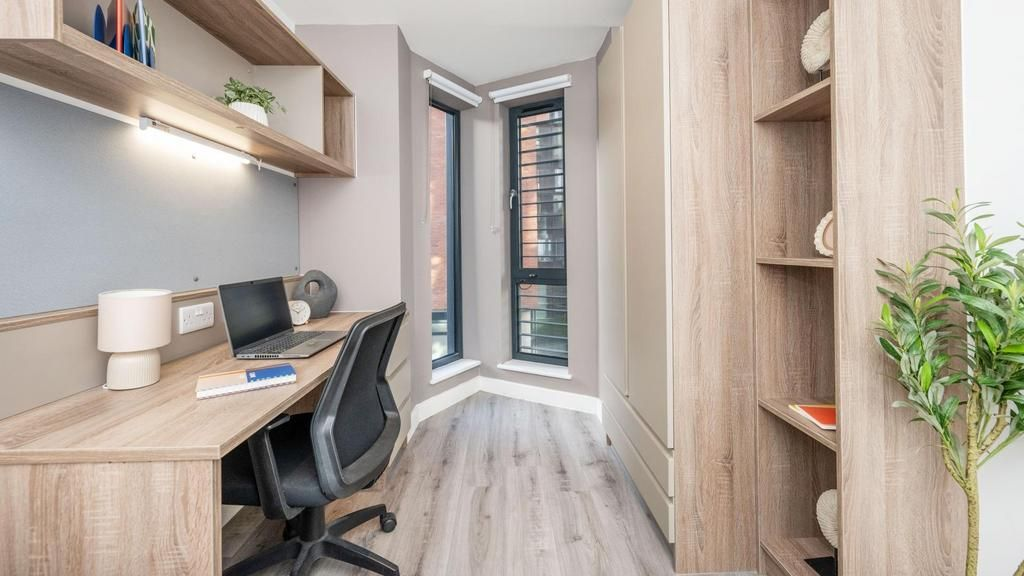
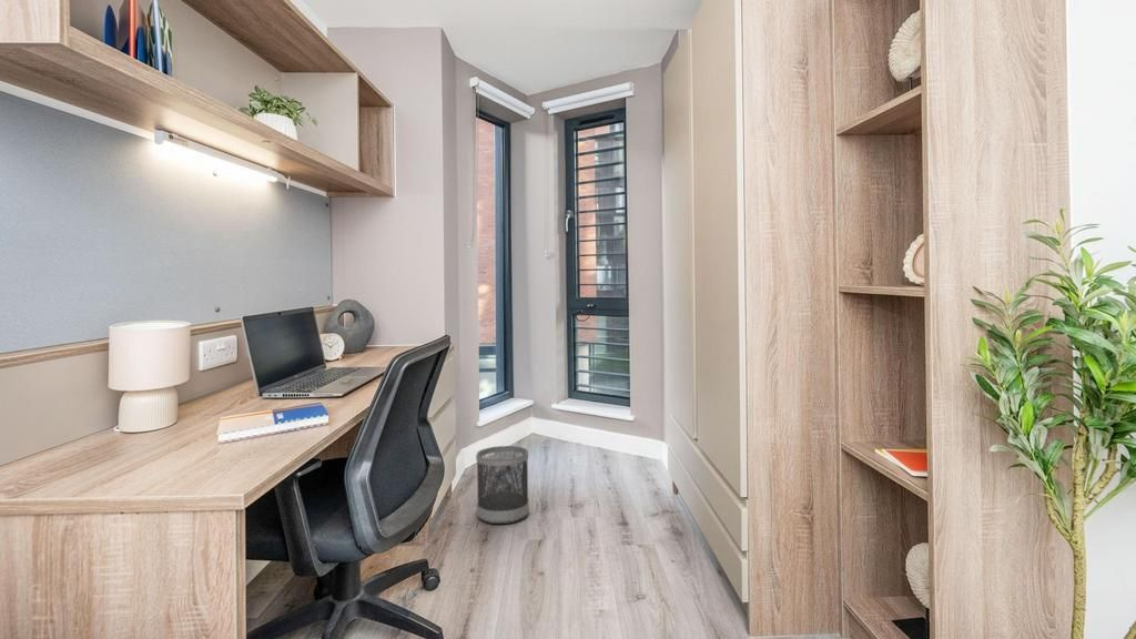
+ wastebasket (503, 483)
